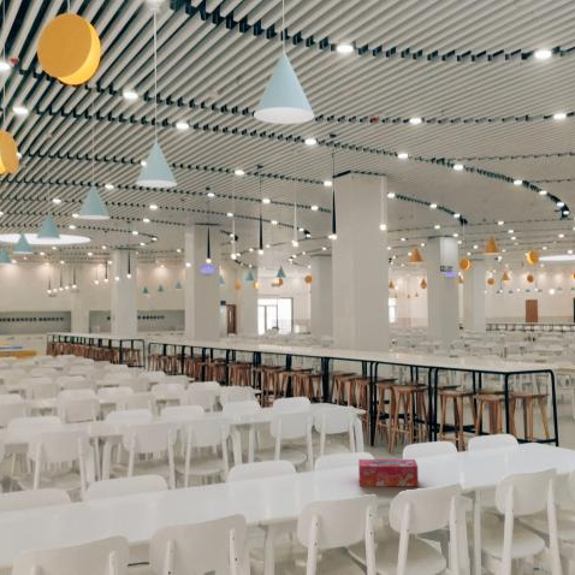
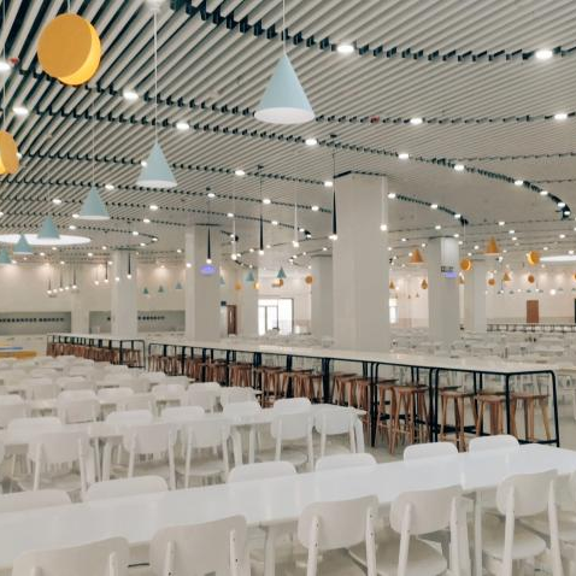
- tissue box (387, 472)
